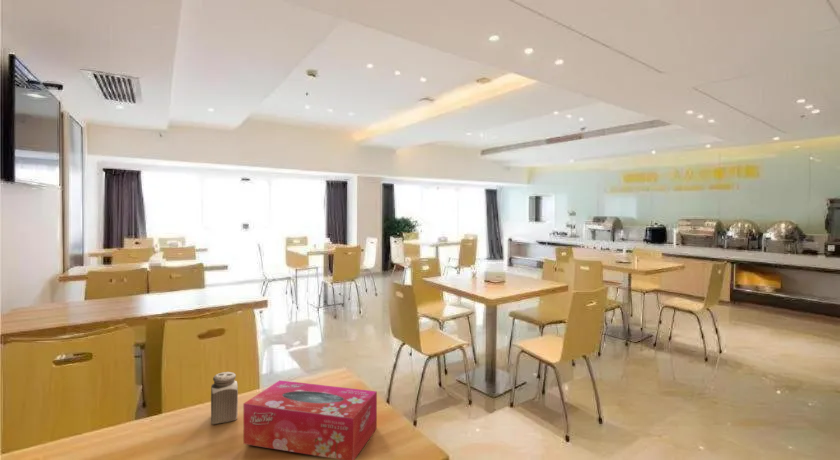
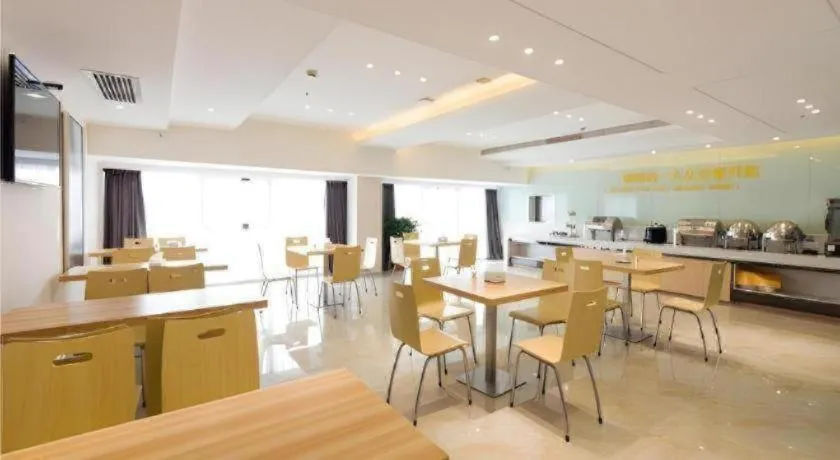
- tissue box (312, 416)
- salt shaker (224, 395)
